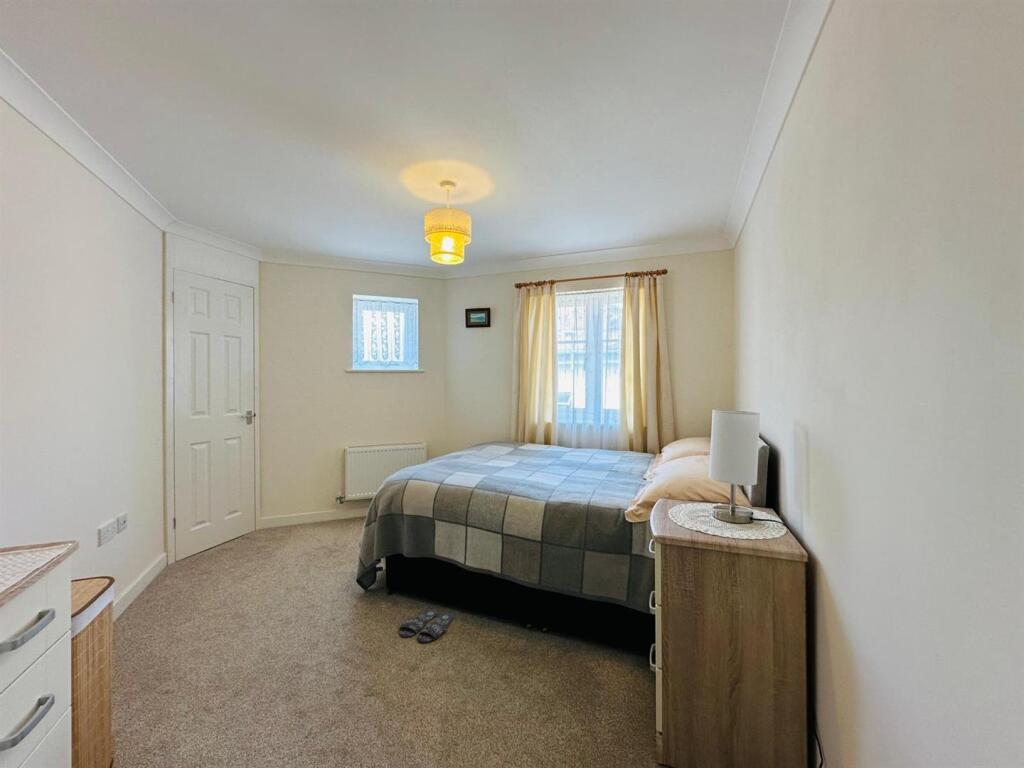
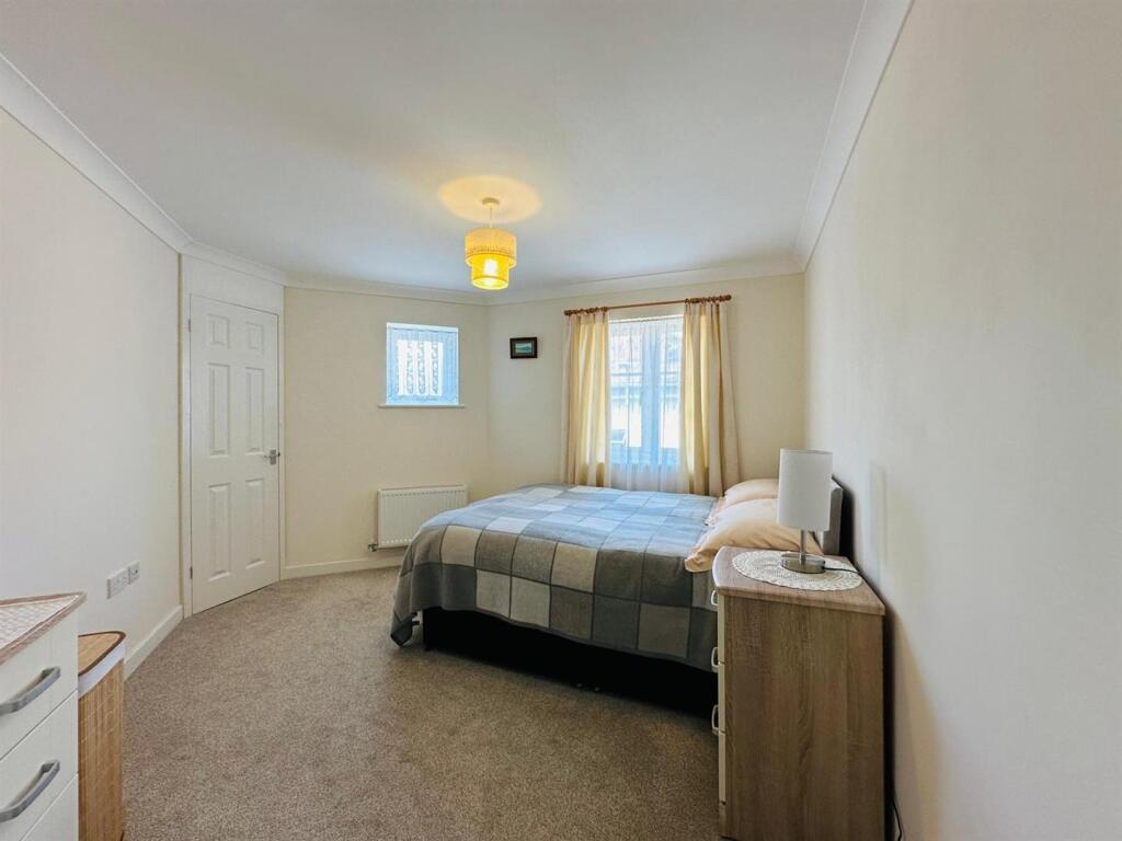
- slippers (426, 622)
